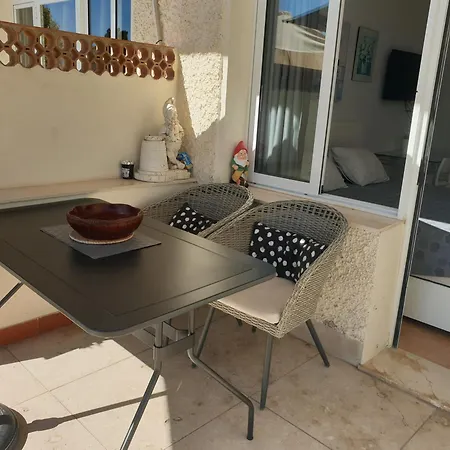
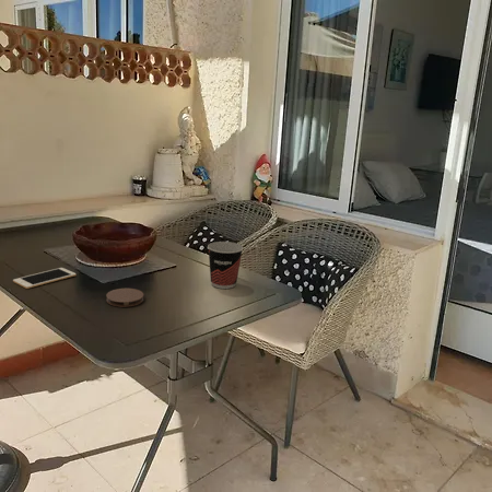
+ coaster (125, 296)
+ cell phone (45, 277)
+ cup (224, 265)
